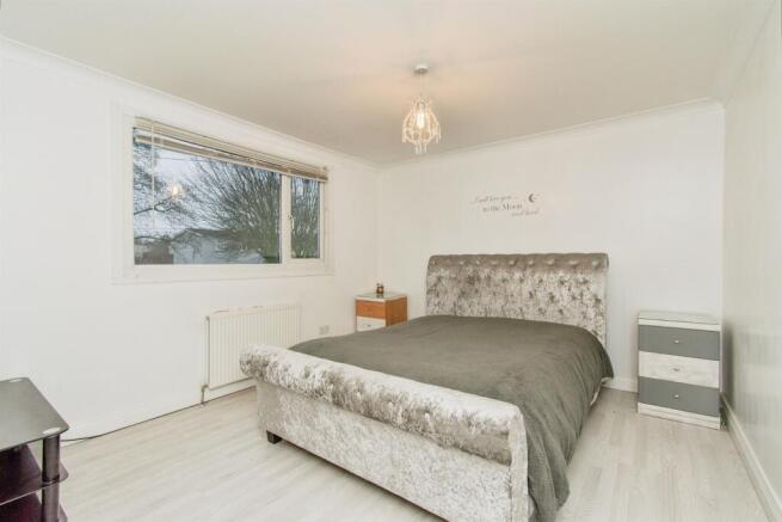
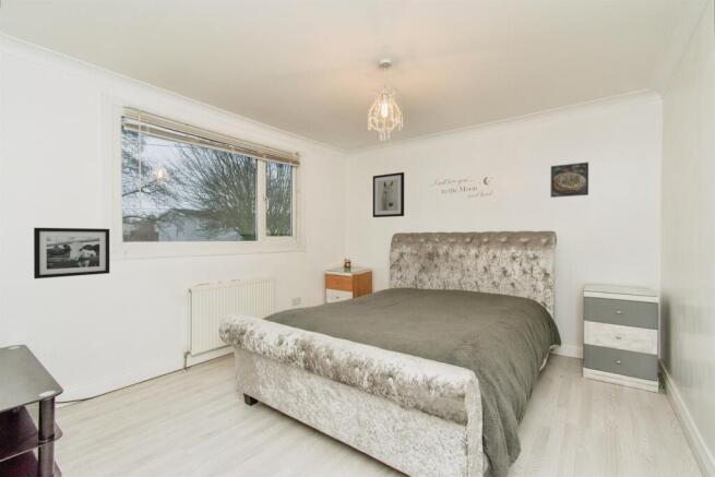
+ picture frame (74, 251)
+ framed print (569, 180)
+ wall art (388, 195)
